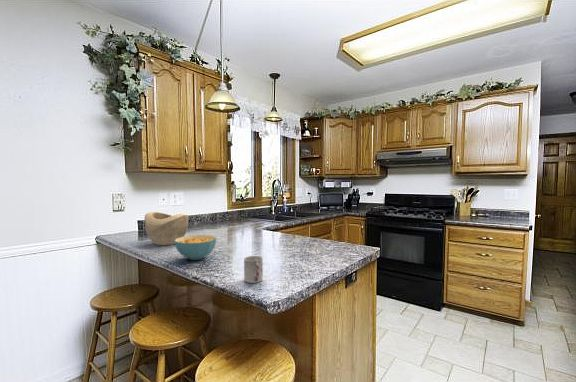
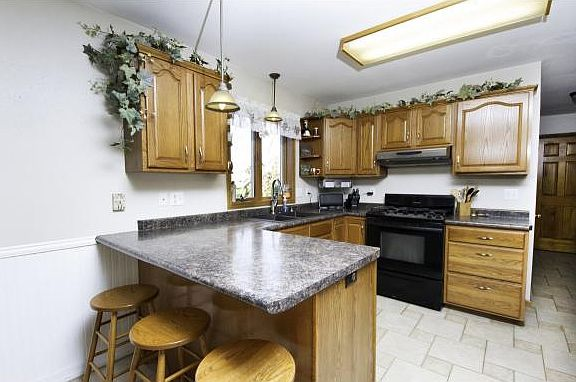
- cup (254, 270)
- decorative bowl (167, 227)
- cereal bowl (196, 248)
